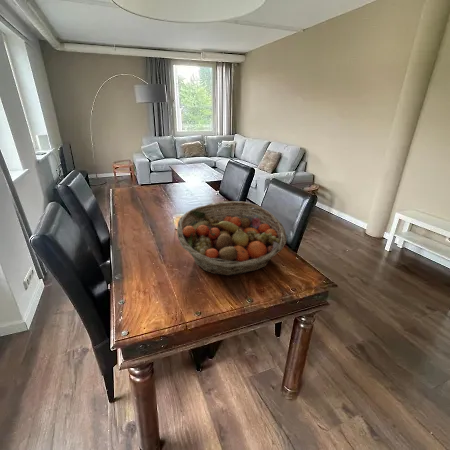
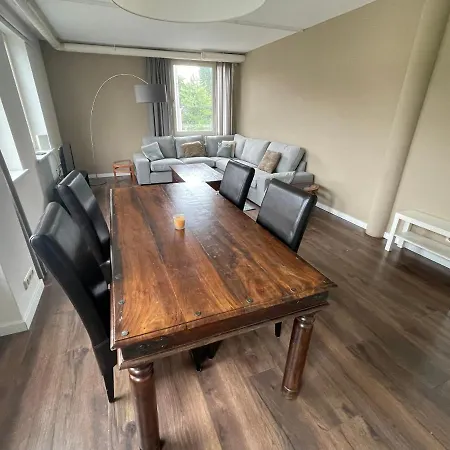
- fruit basket (232, 236)
